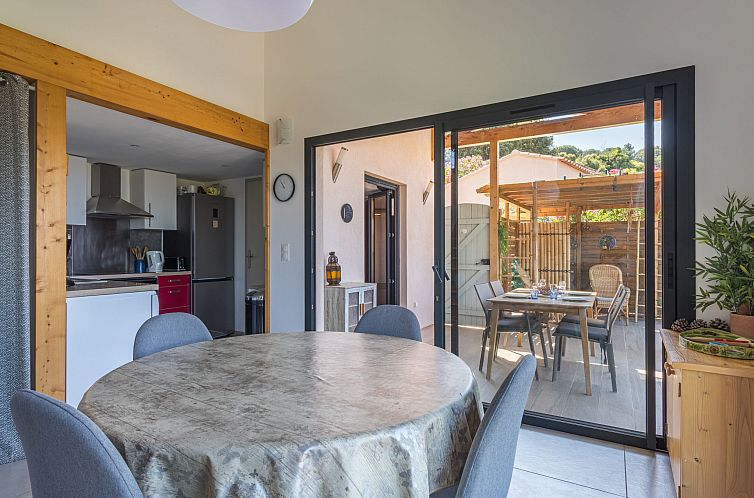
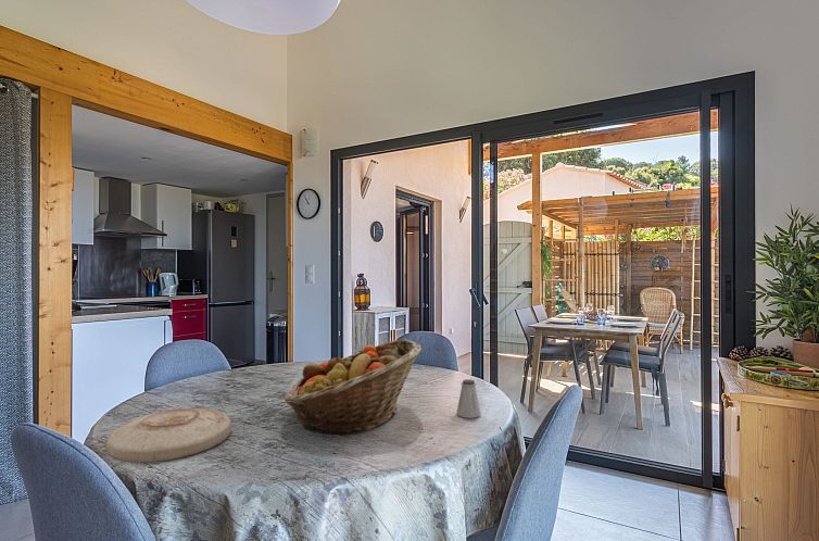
+ plate (172, 427)
+ saltshaker (468, 397)
+ fruit basket (355, 379)
